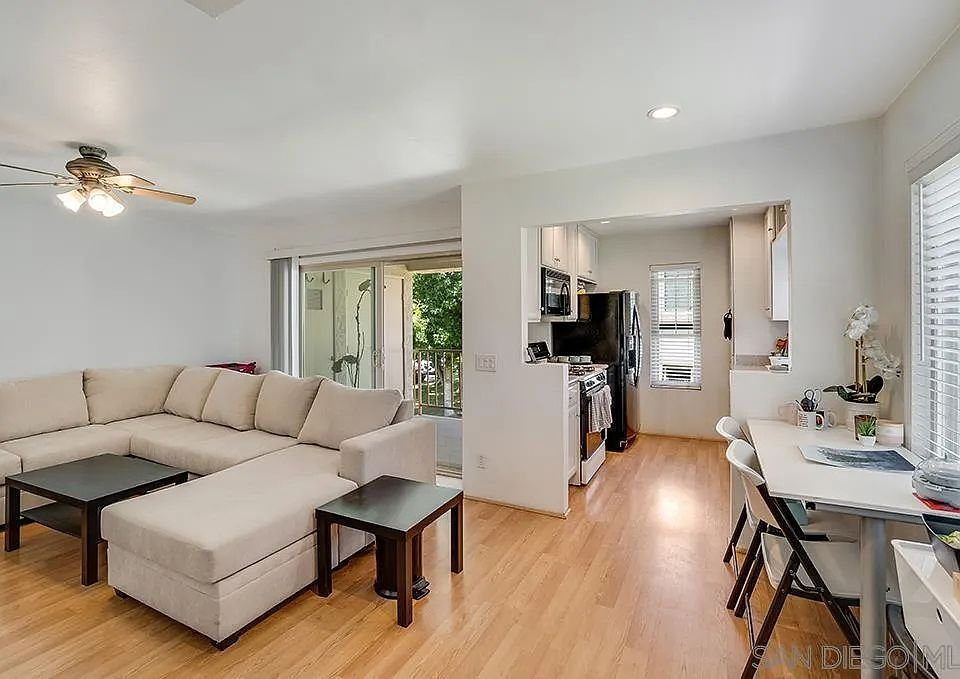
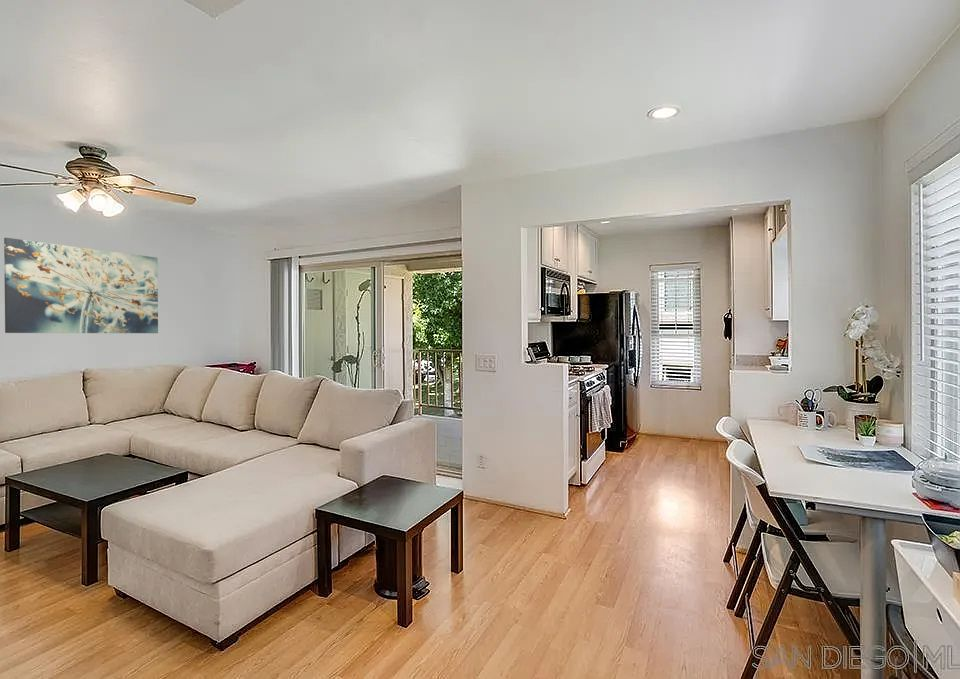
+ wall art (89, 291)
